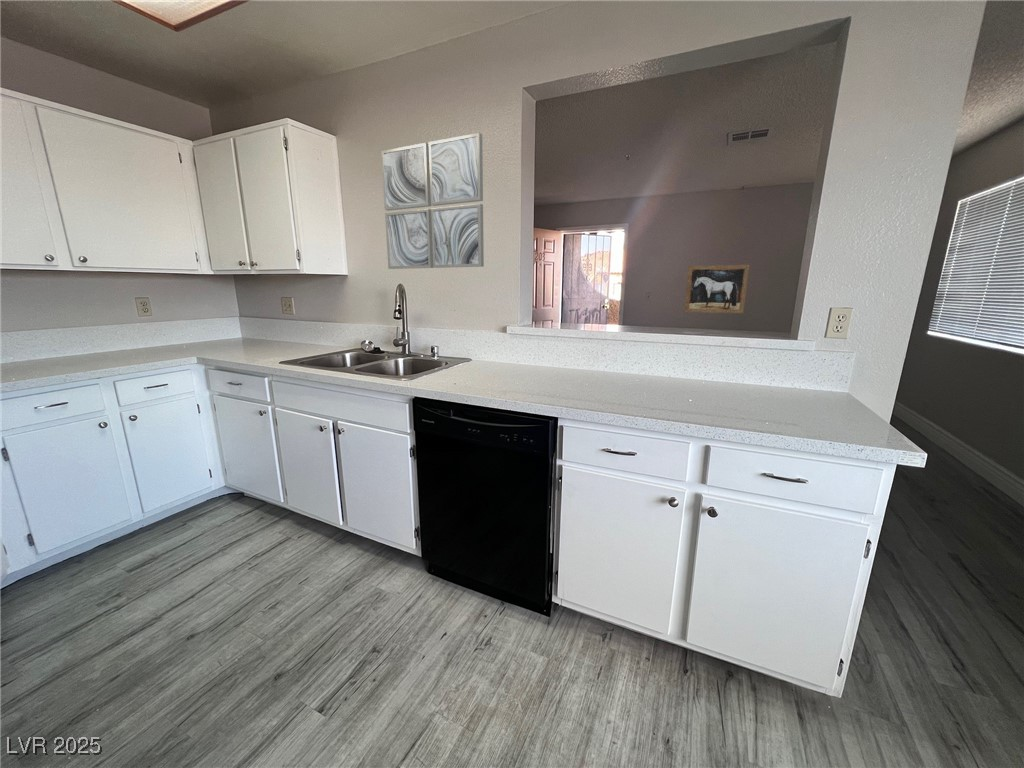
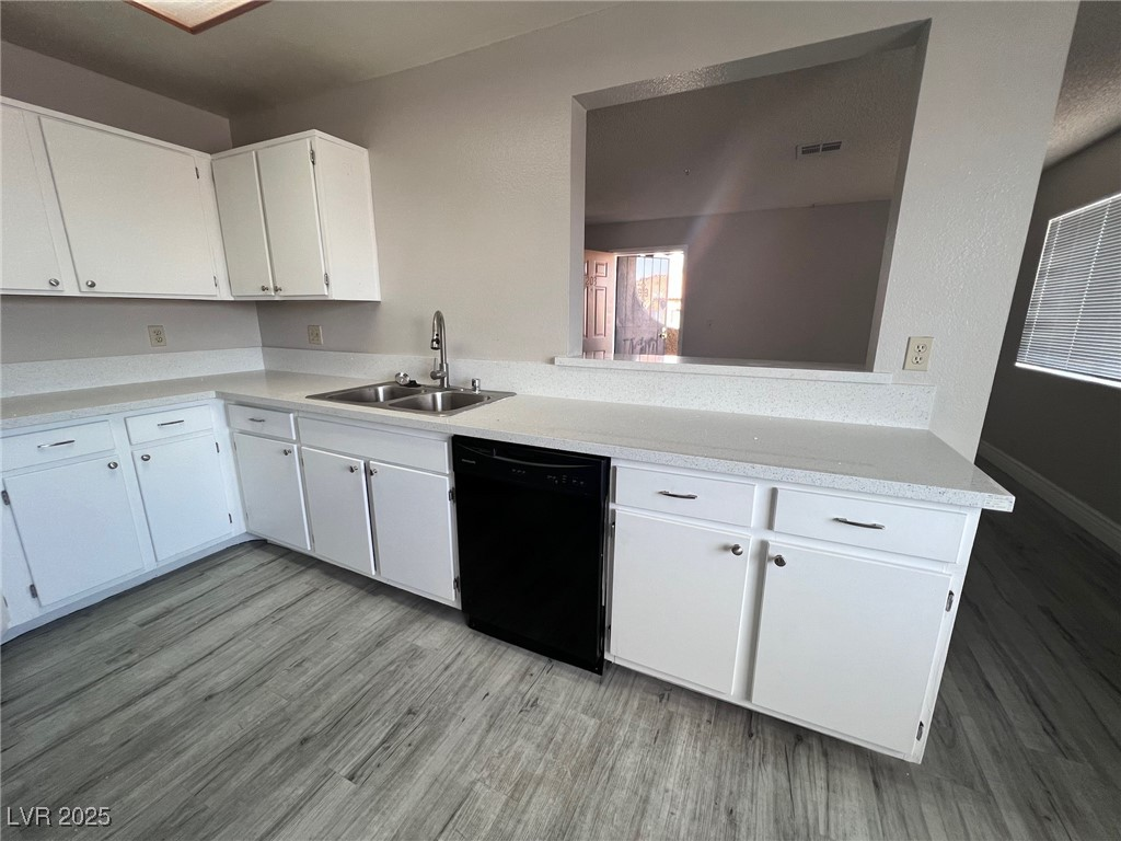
- wall art (432, 208)
- wall art (715, 289)
